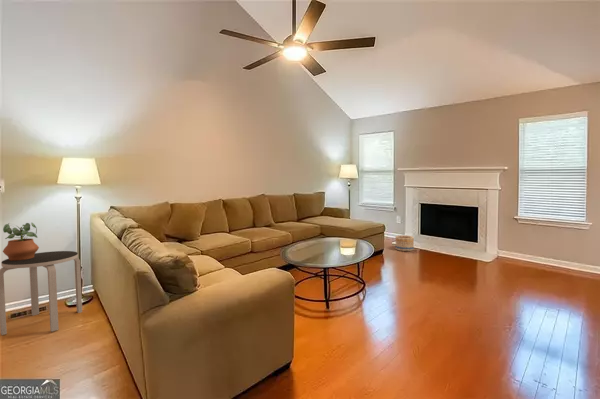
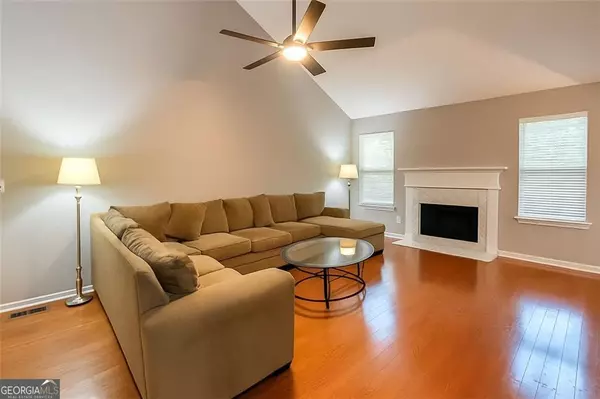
- potted plant (22, 240)
- basket (404, 242)
- side table (37, 289)
